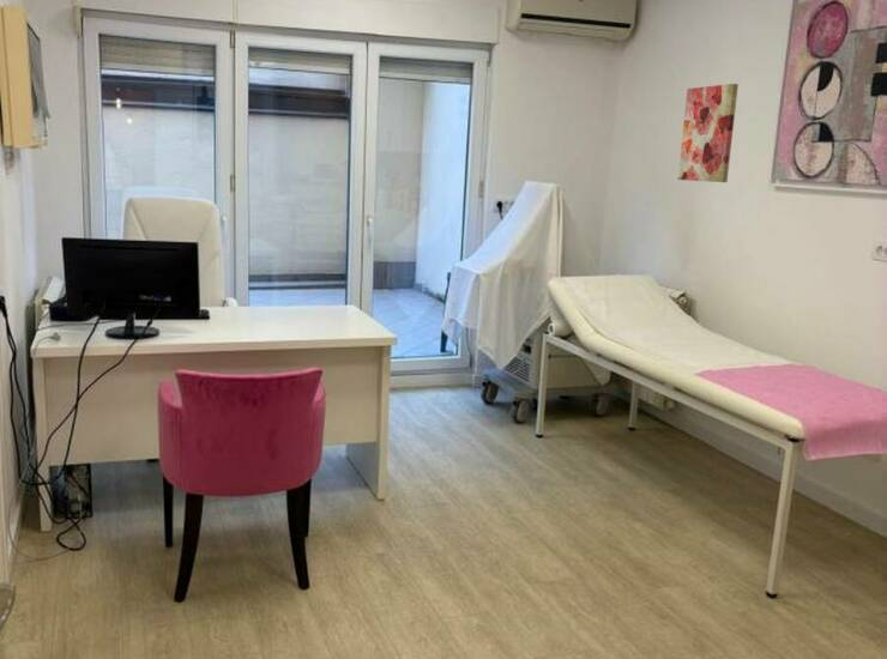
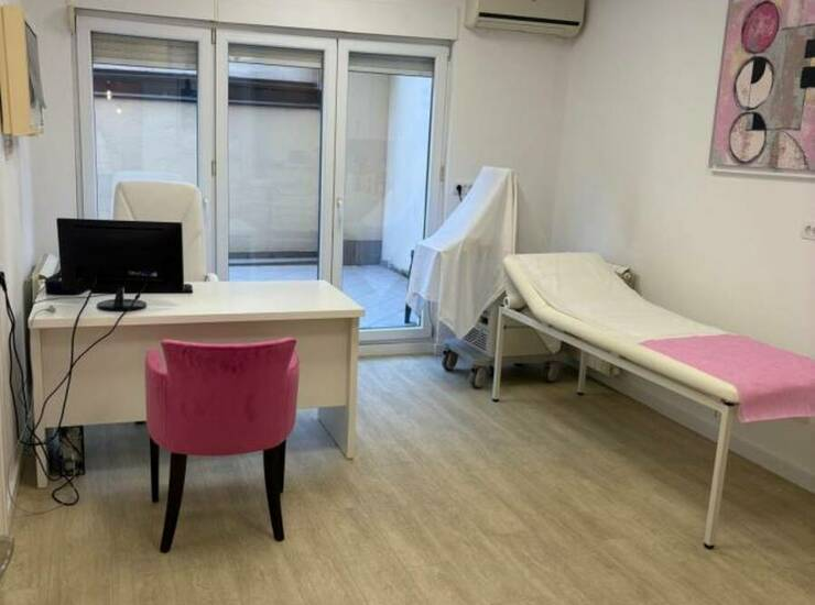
- wall art (706, 134)
